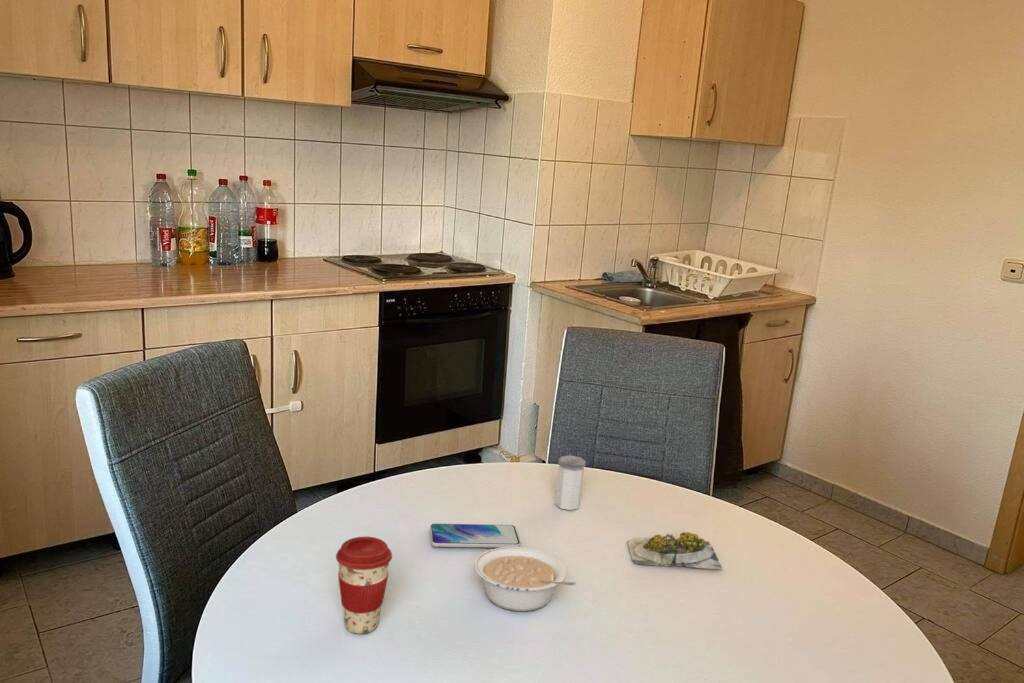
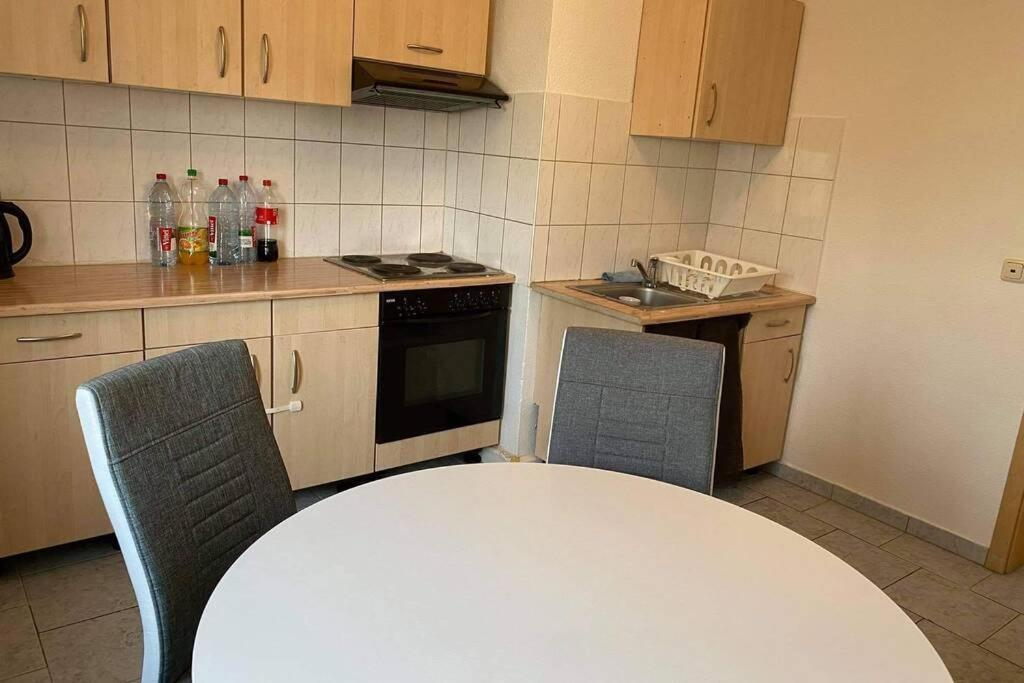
- coffee cup (363, 585)
- salt shaker (569, 482)
- legume (523, 578)
- succulent plant (673, 543)
- smartphone (474, 535)
